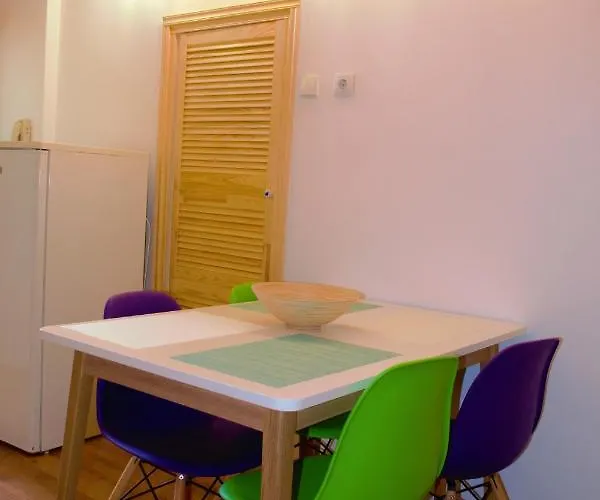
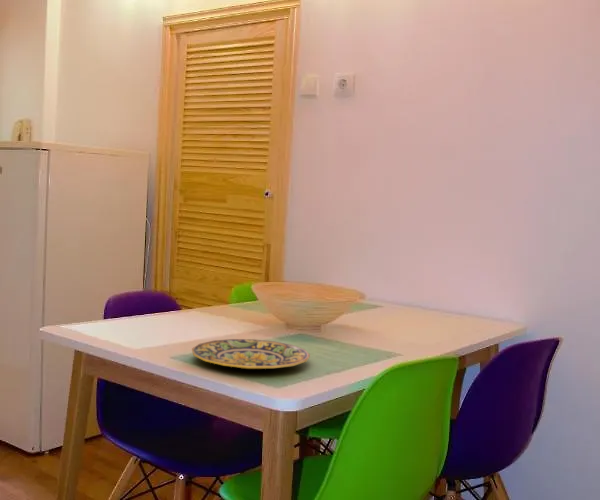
+ plate (250, 357)
